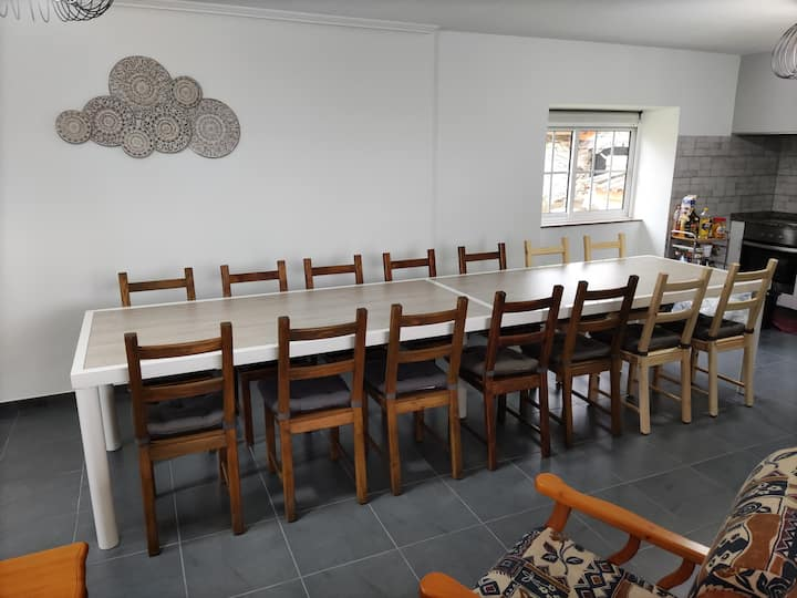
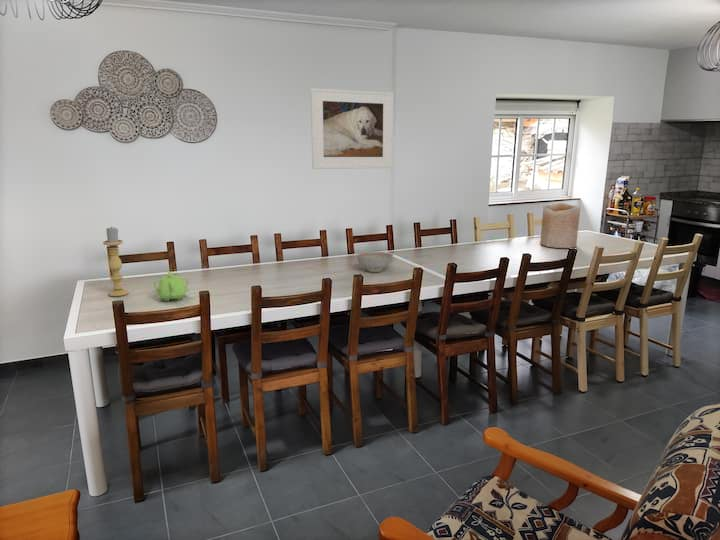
+ decorative bowl (374, 262)
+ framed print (353, 130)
+ candle holder (114, 260)
+ vase (560, 224)
+ teapot (171, 285)
